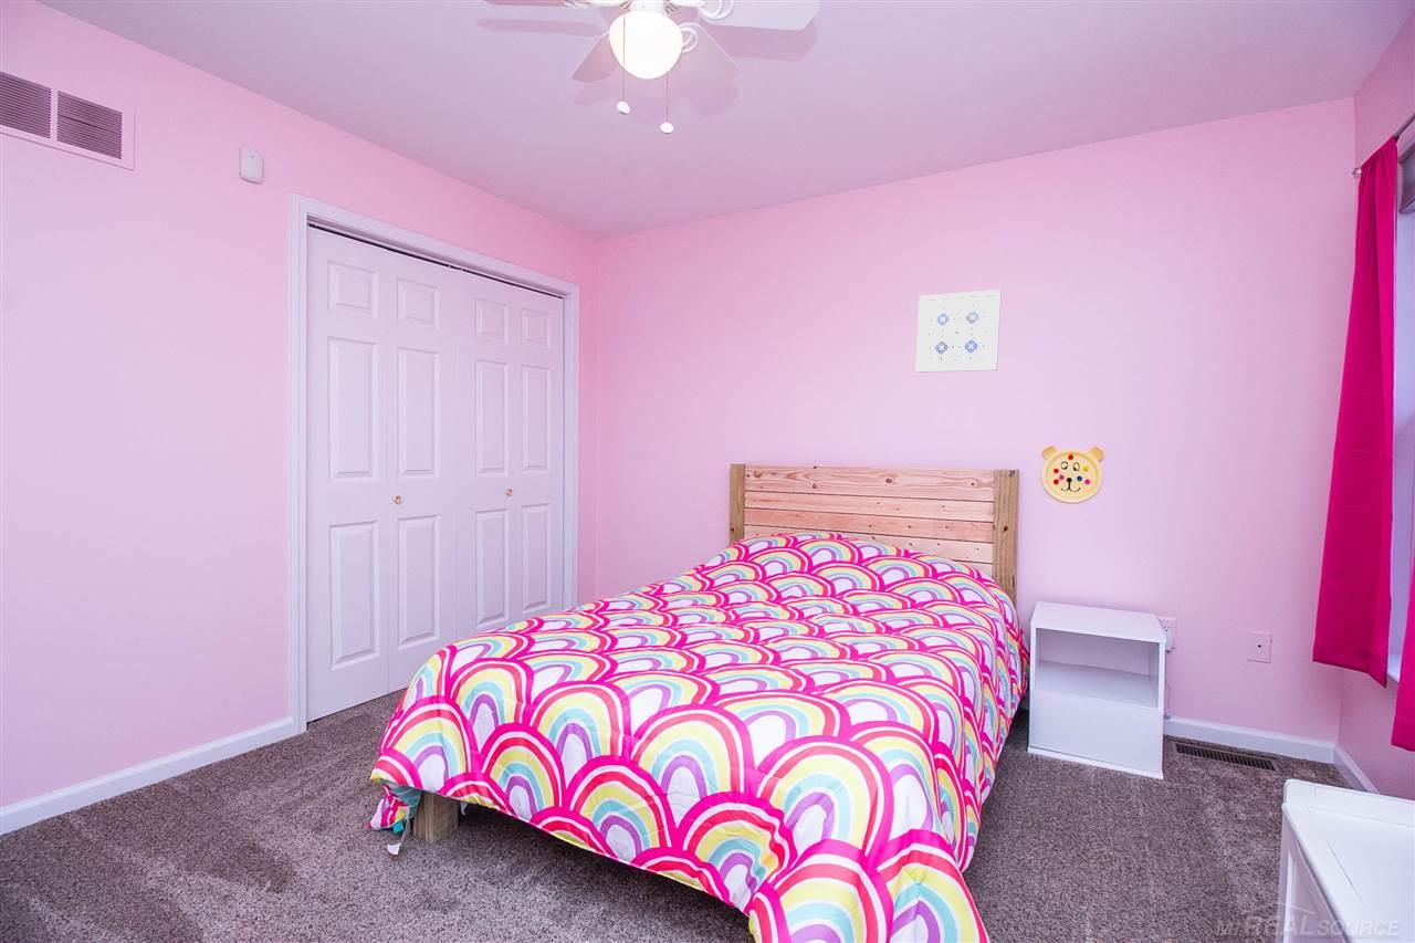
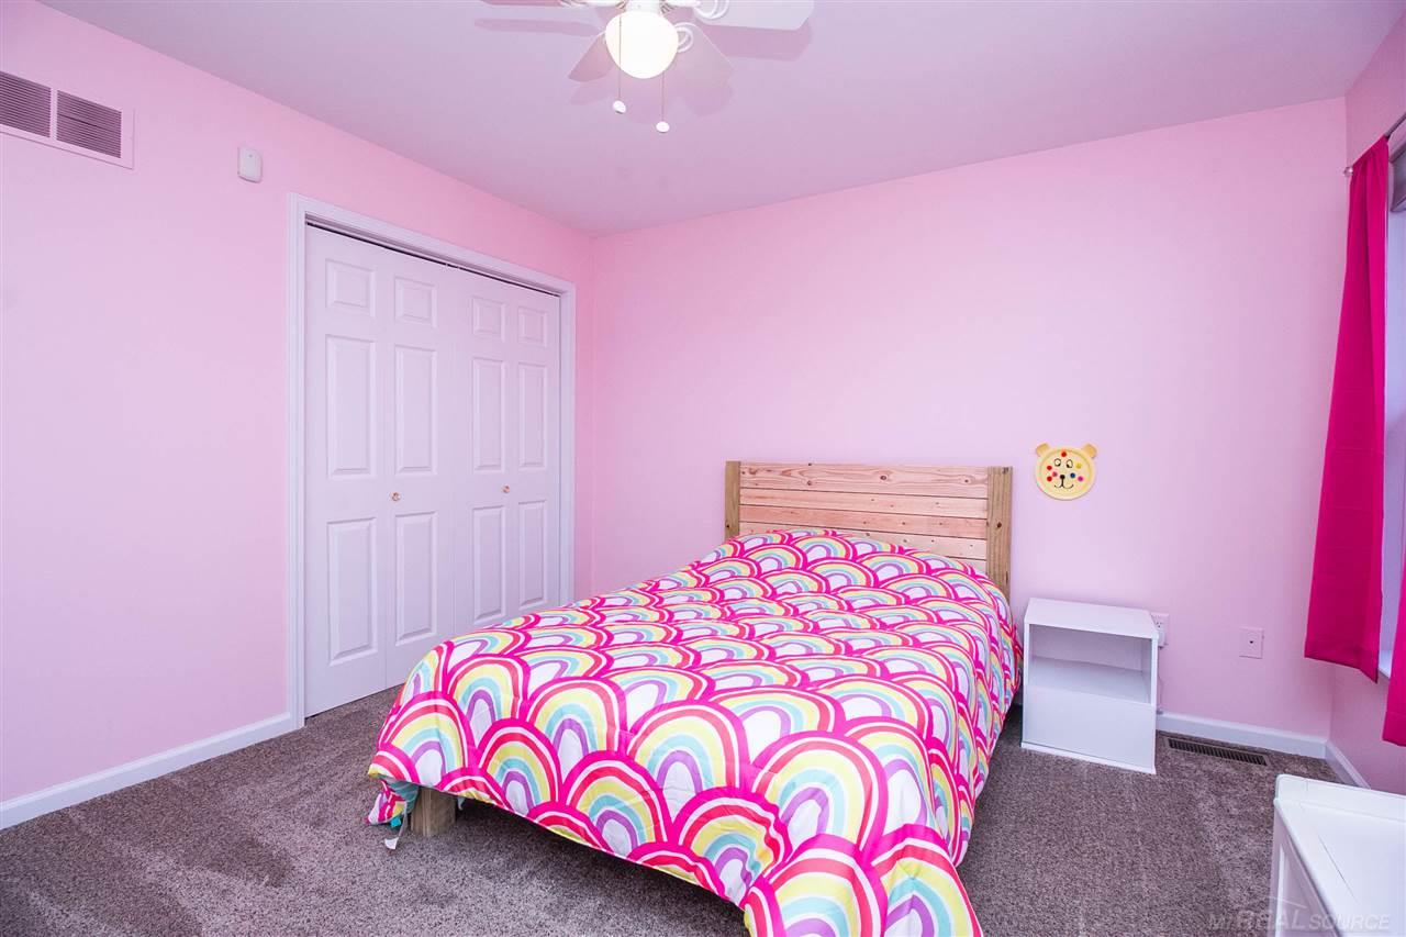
- wall art (956, 332)
